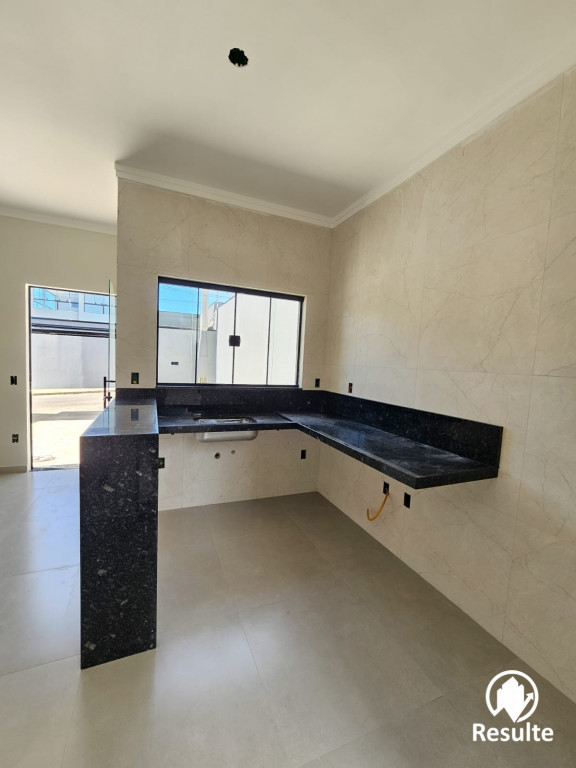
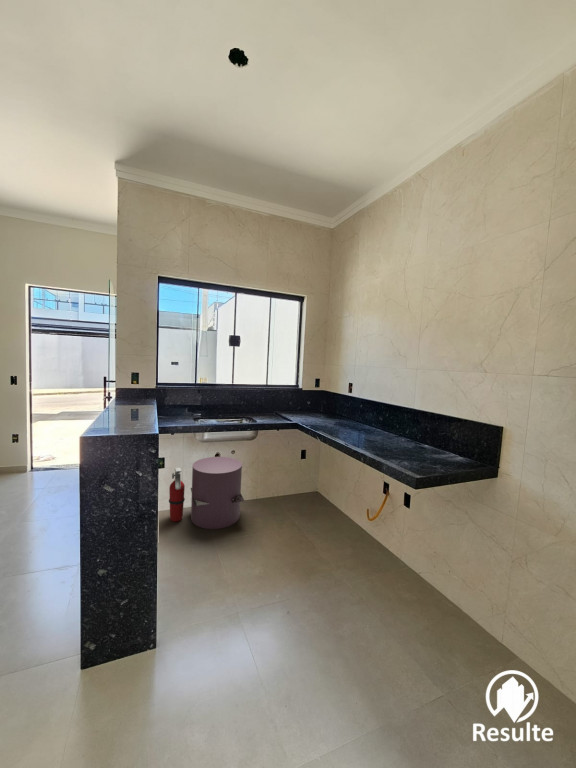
+ trash can (216, 490)
+ fire extinguisher (177, 492)
